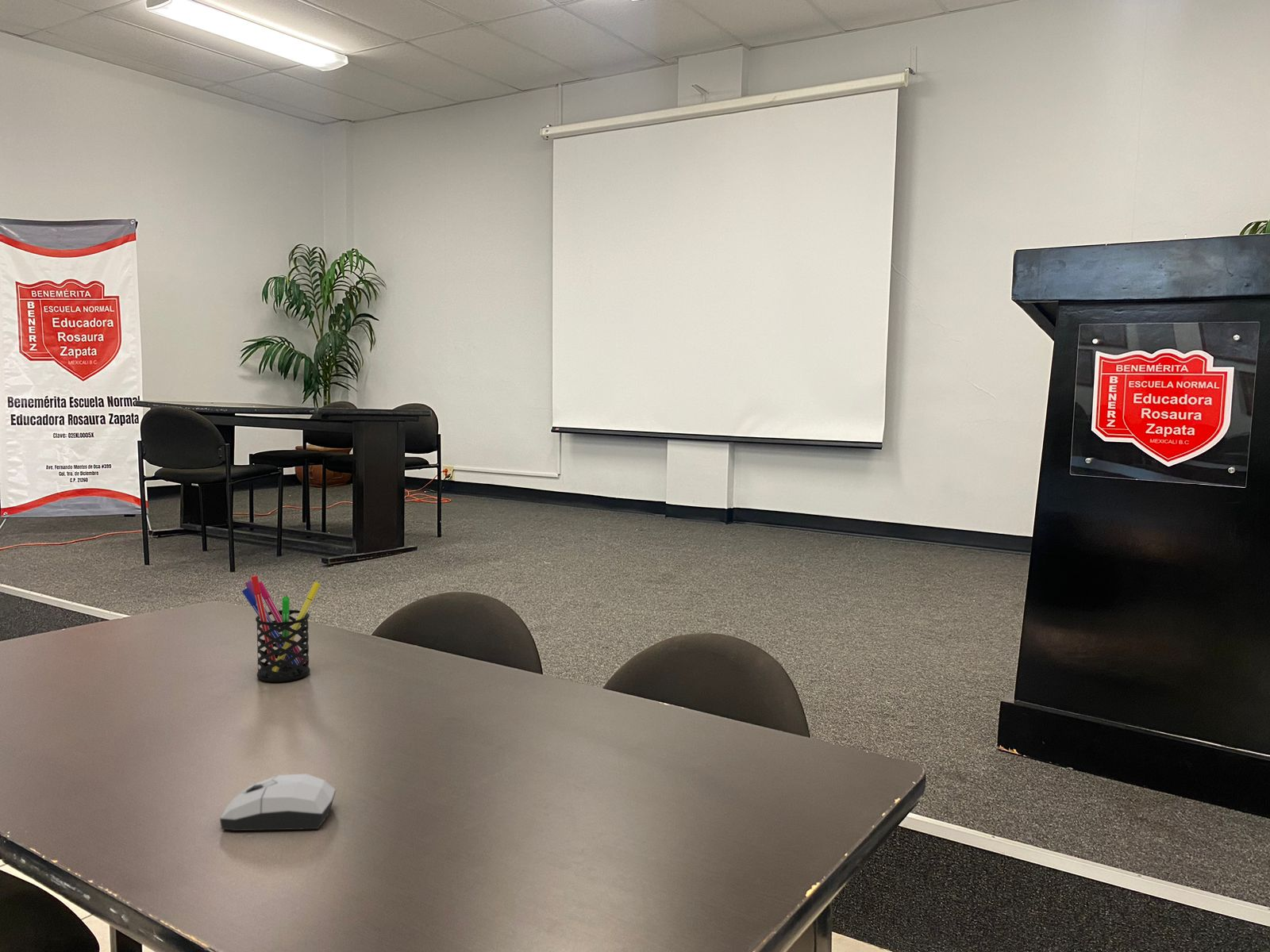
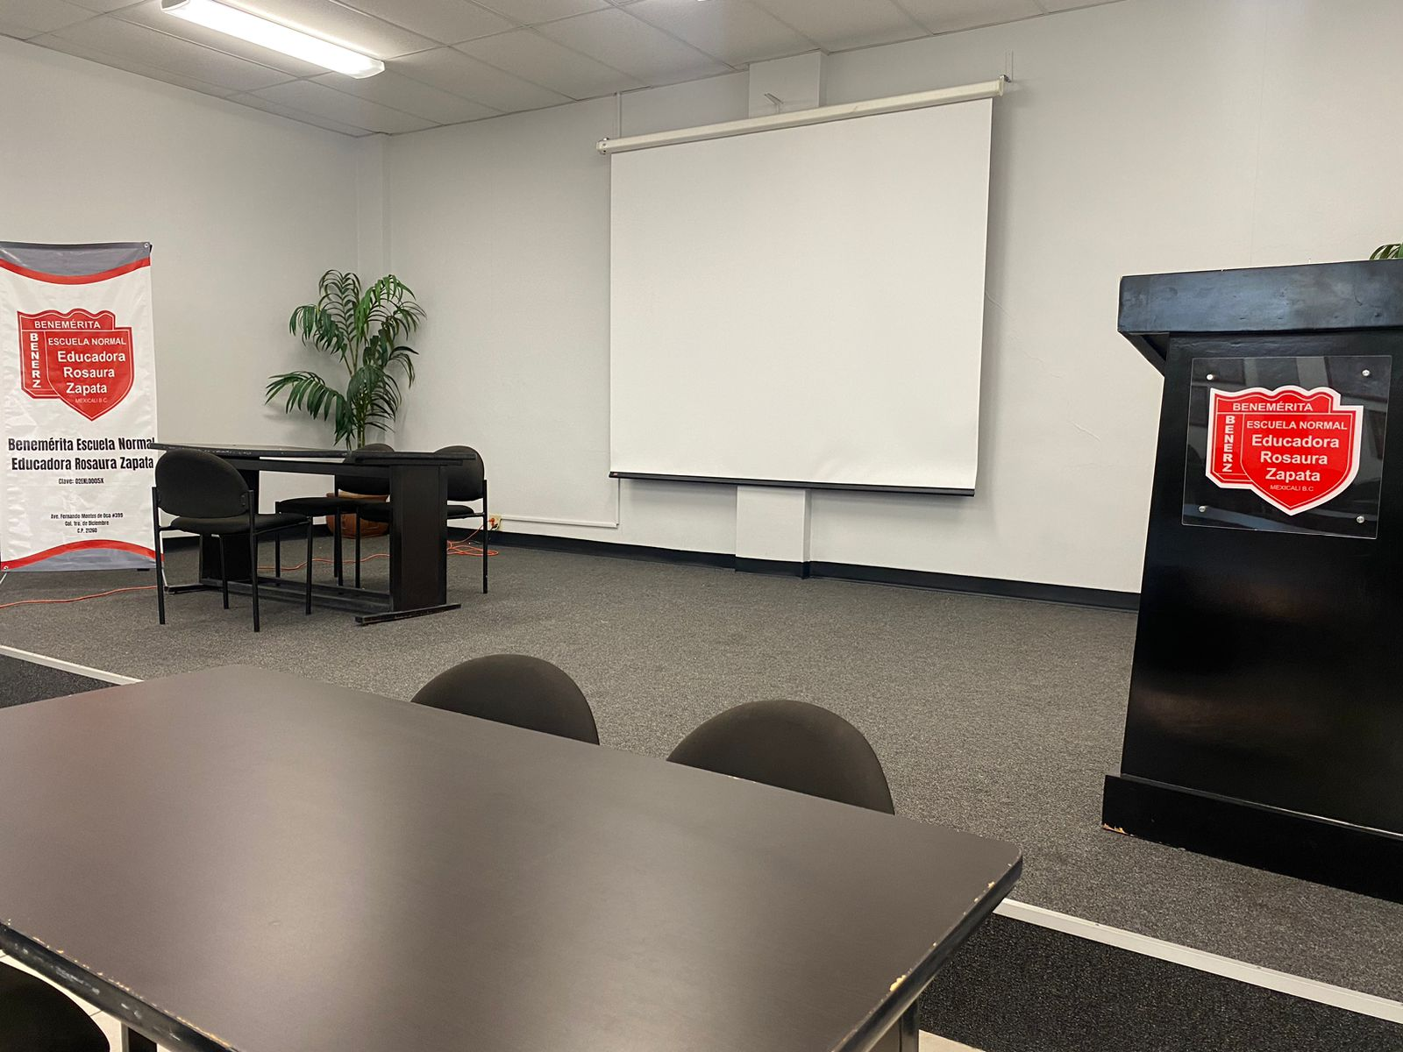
- computer mouse (279, 799)
- pen holder (280, 625)
